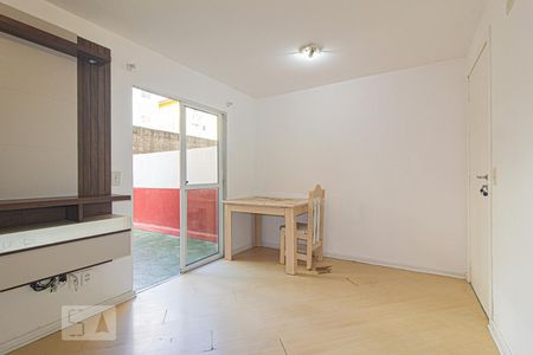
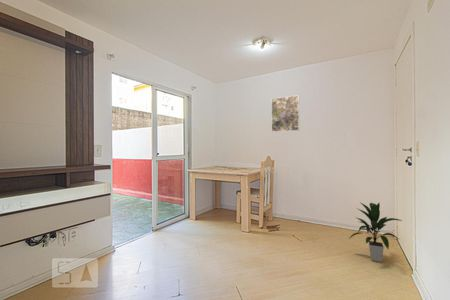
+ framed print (285, 114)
+ indoor plant (373, 229)
